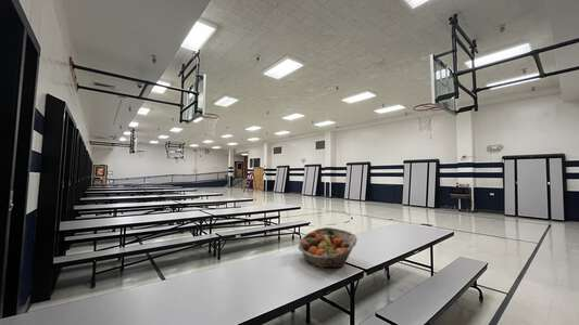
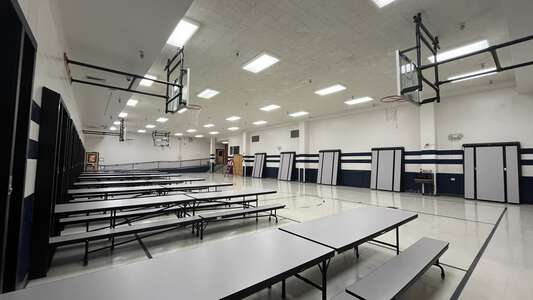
- fruit basket (326, 246)
